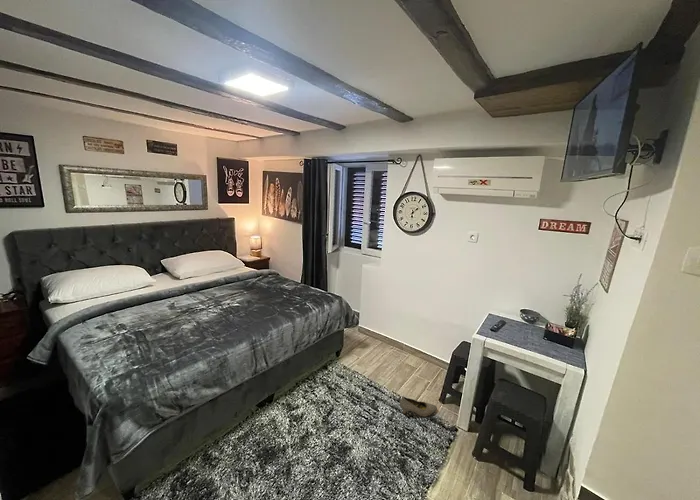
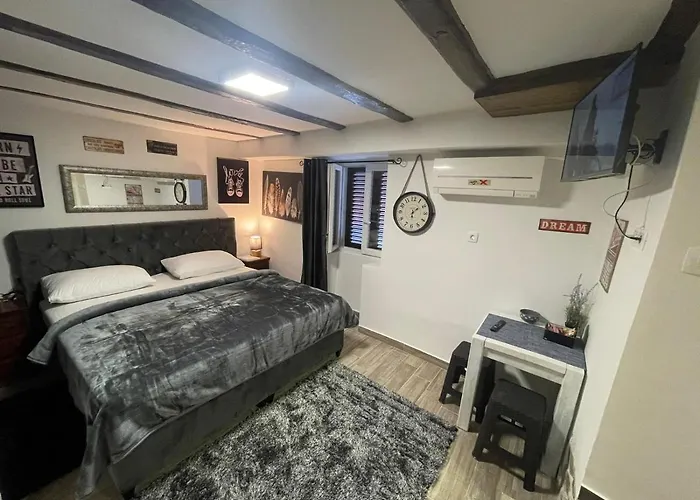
- shoe (418, 403)
